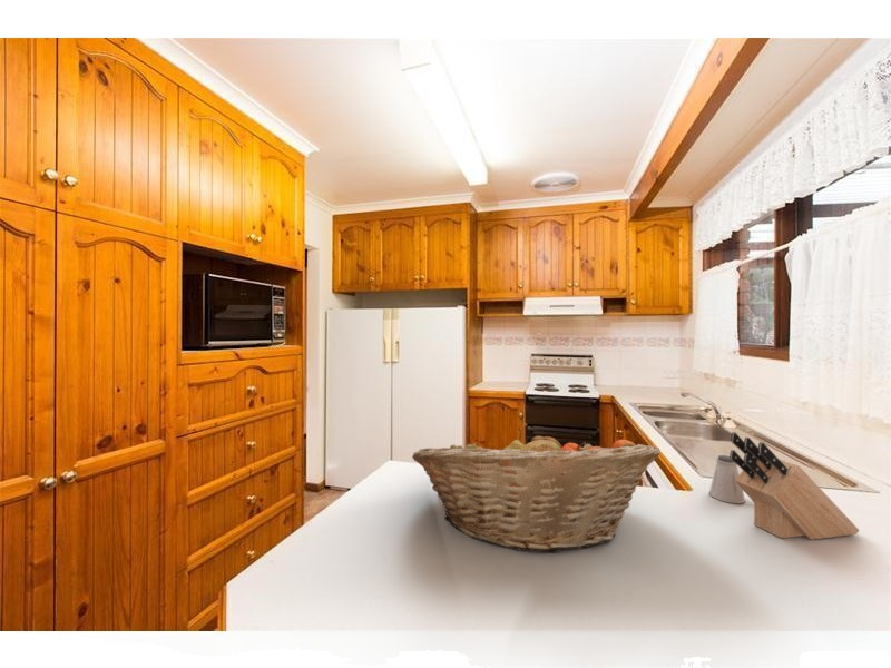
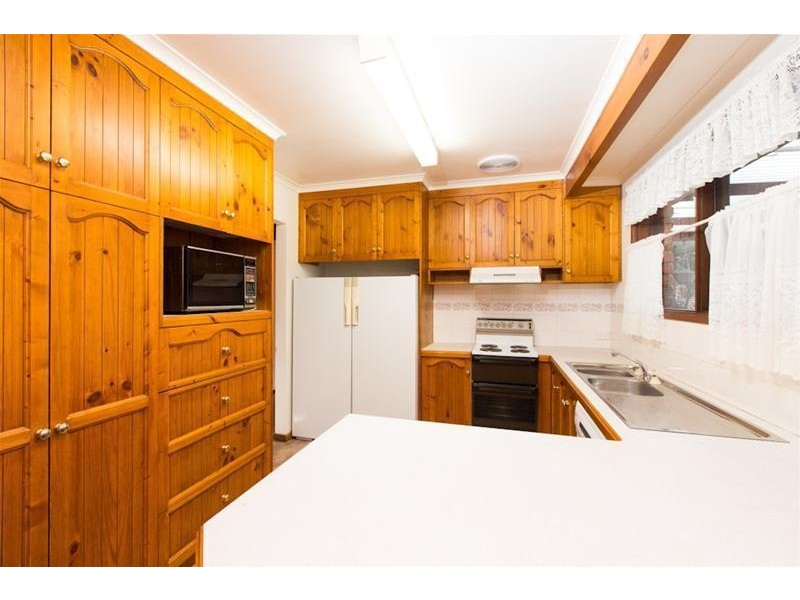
- saltshaker (726, 477)
- knife block (787, 481)
- fruit basket (529, 472)
